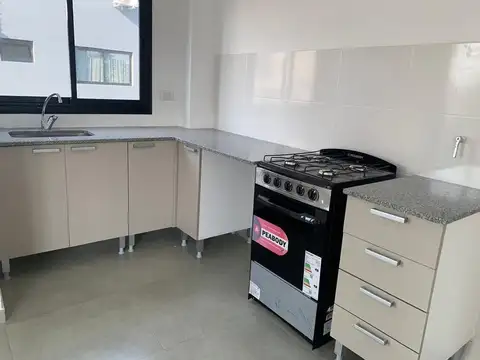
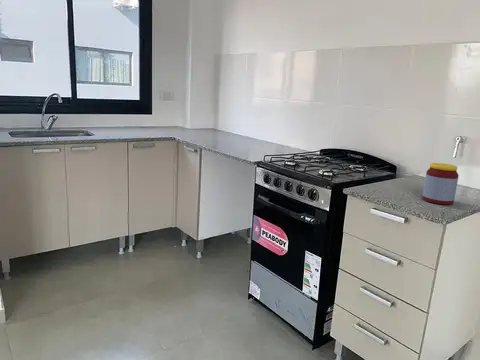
+ jar (440, 183)
